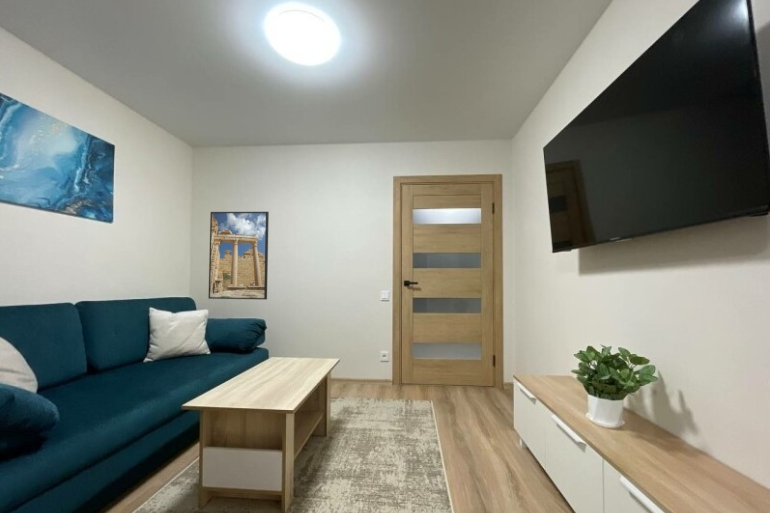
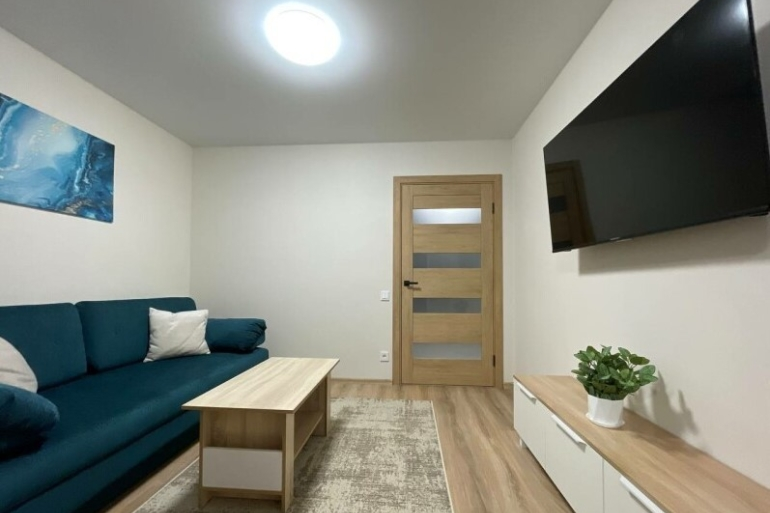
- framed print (238, 255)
